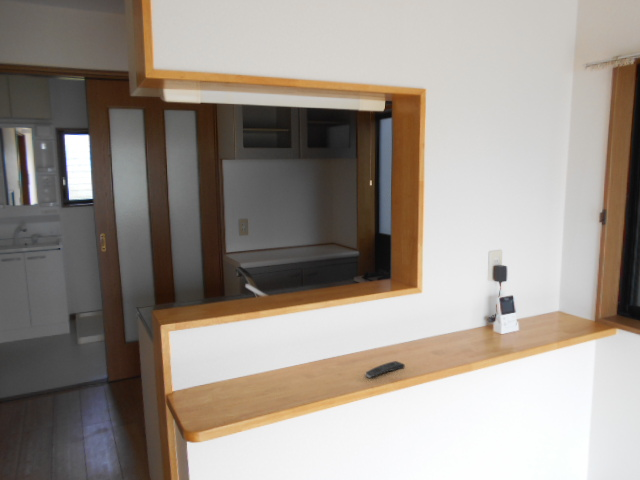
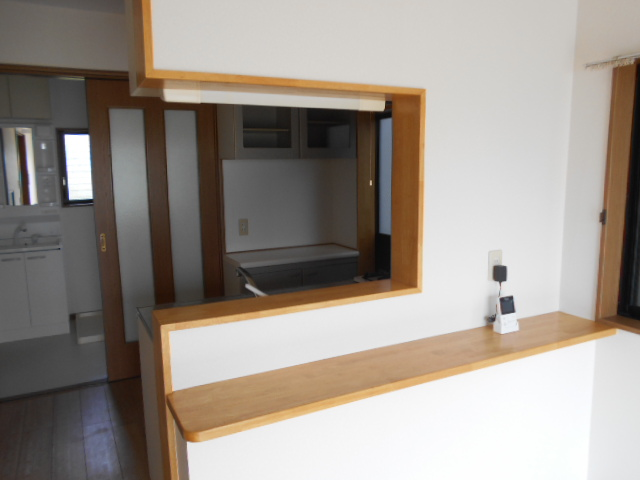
- remote control (384, 369)
